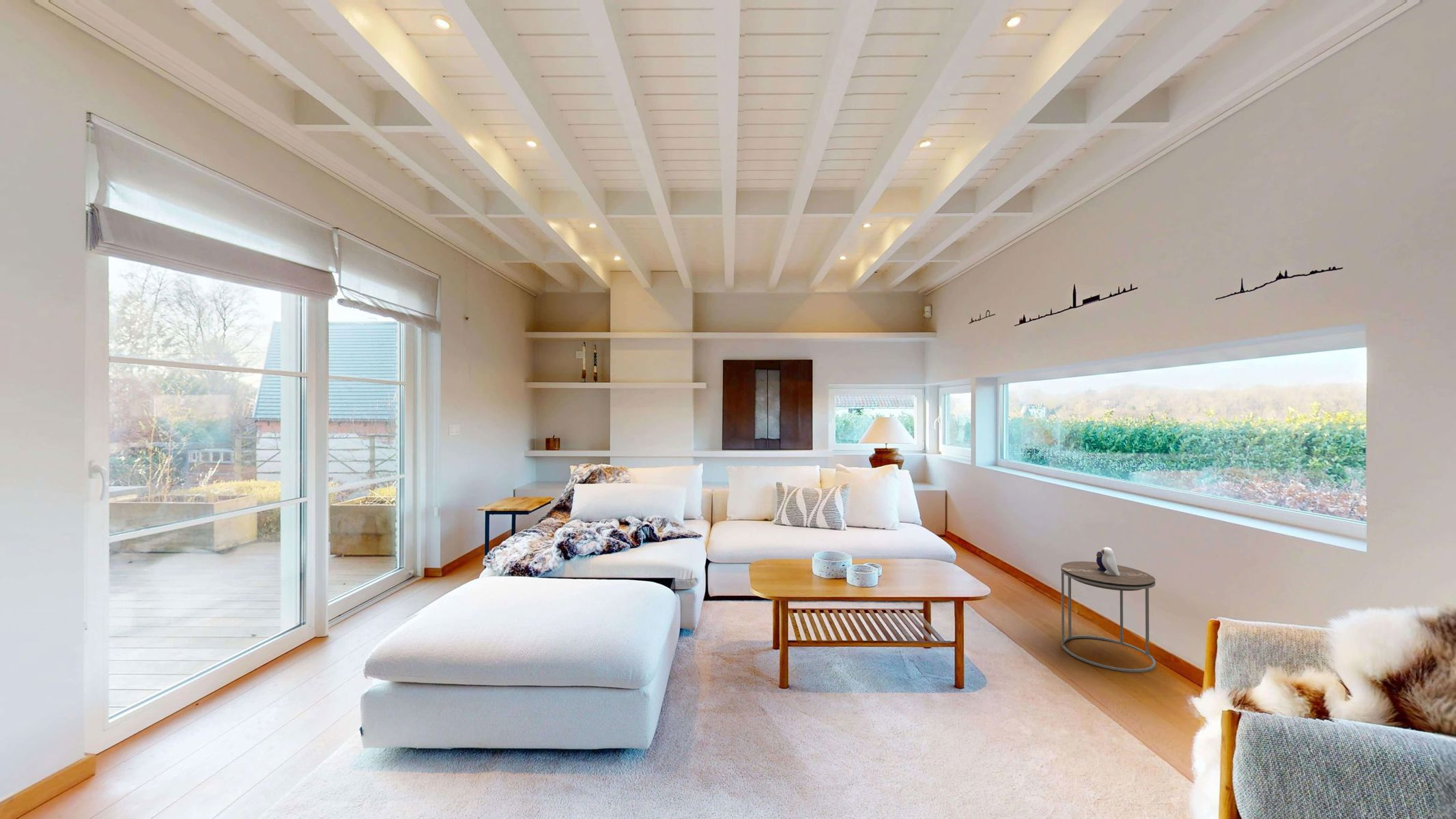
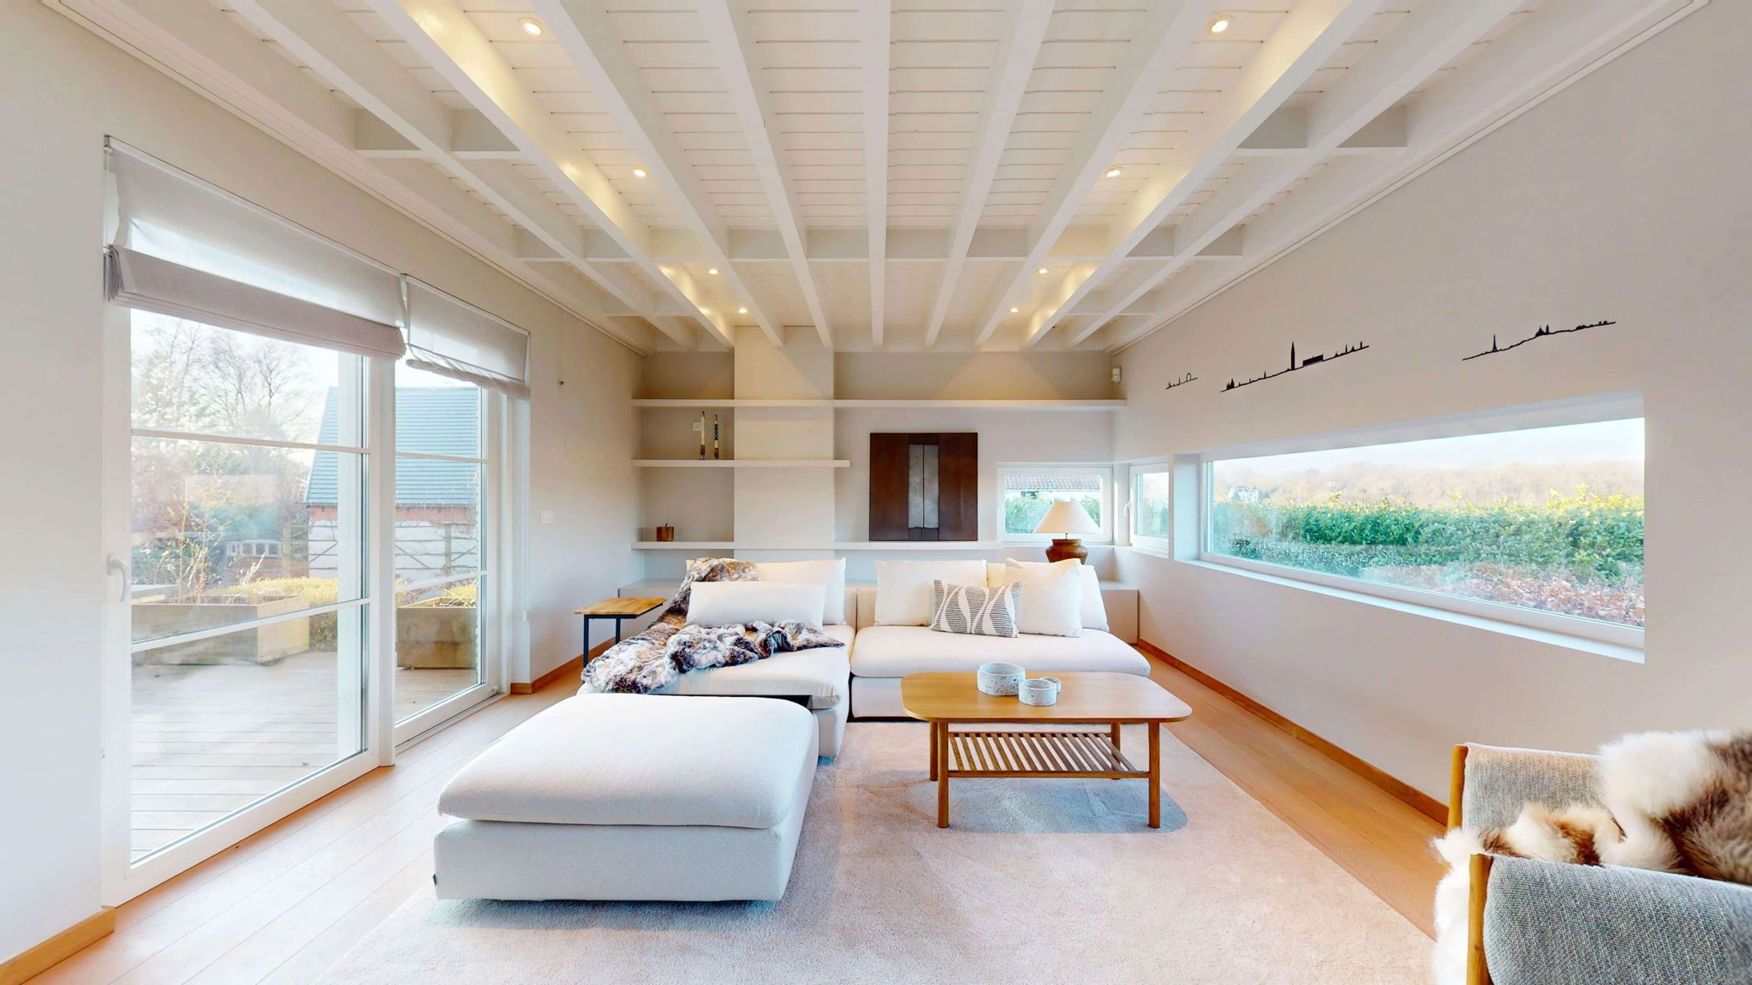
- side table (1109, 589)
